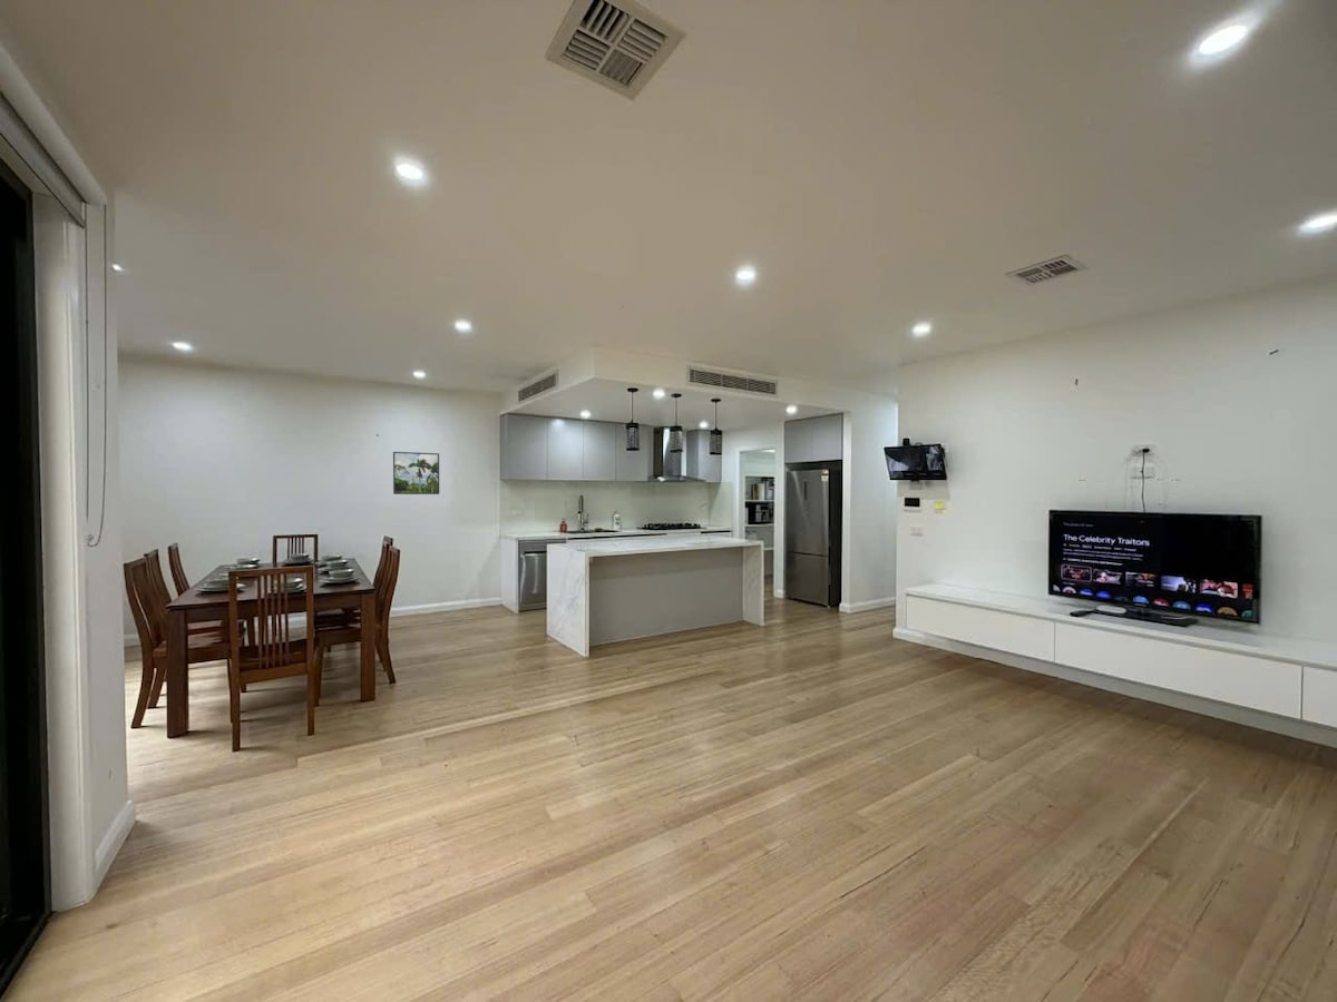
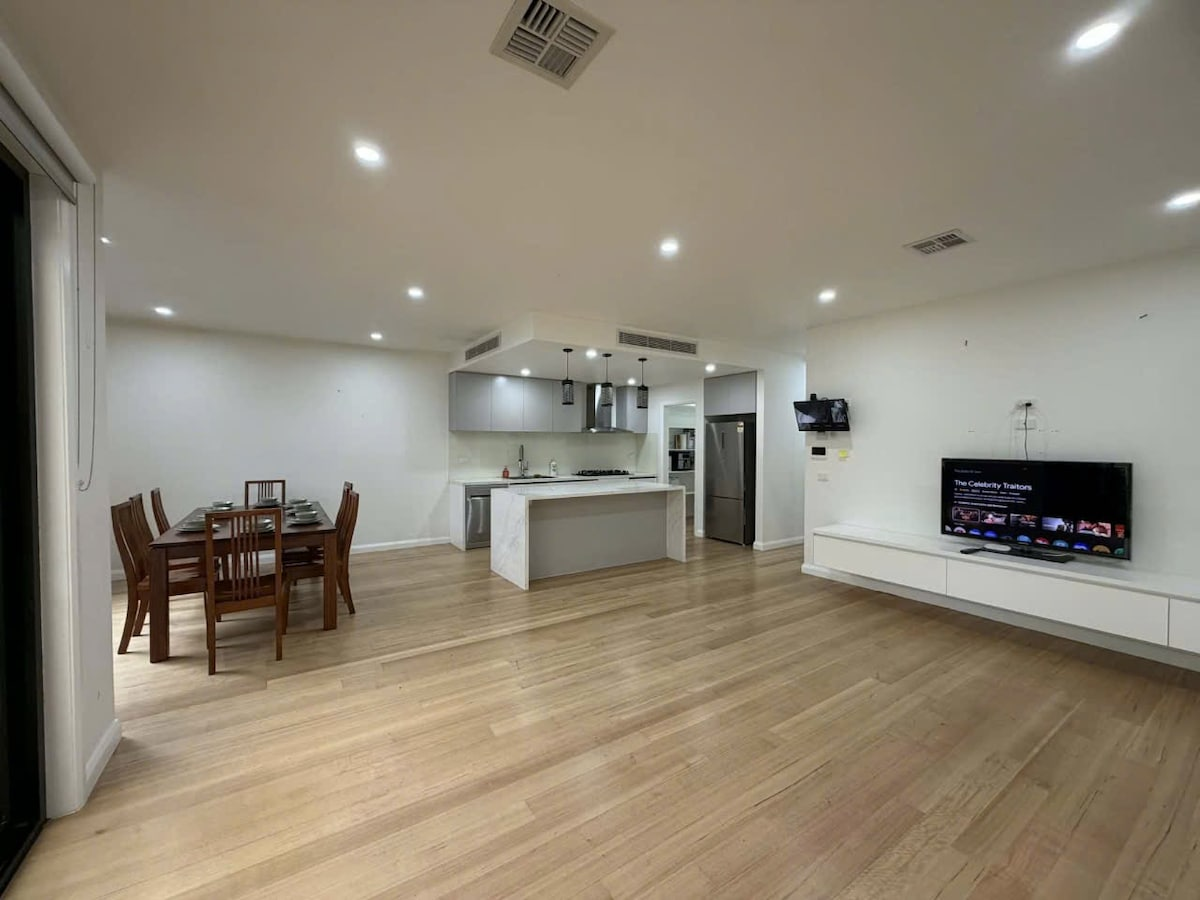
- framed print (417, 473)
